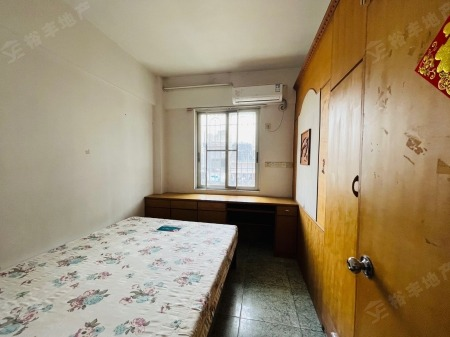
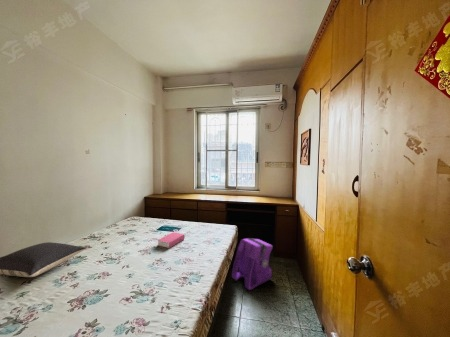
+ pillow (40, 257)
+ book (171, 239)
+ backpack (253, 259)
